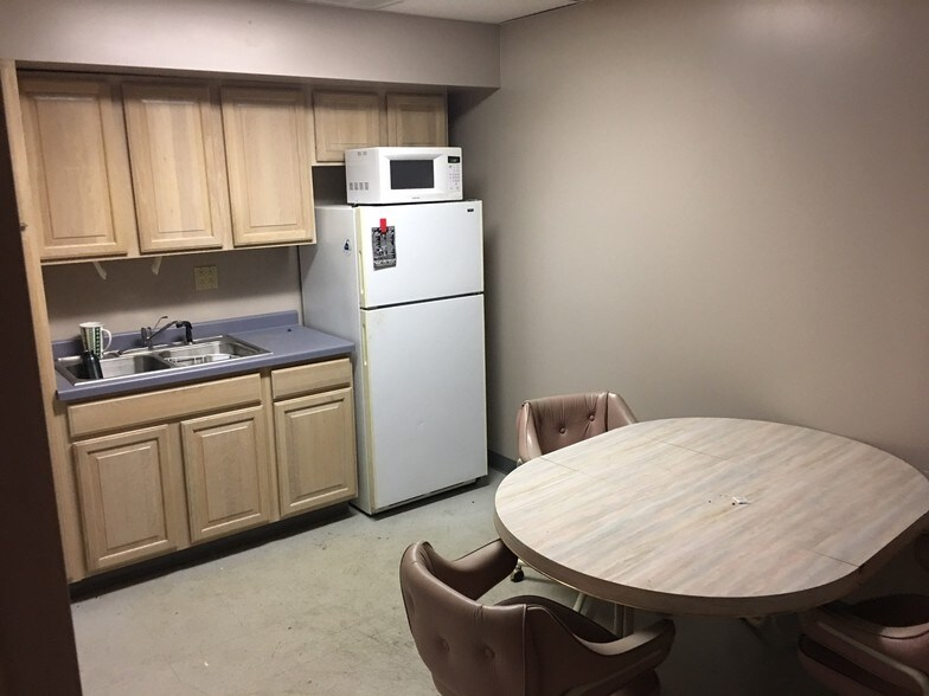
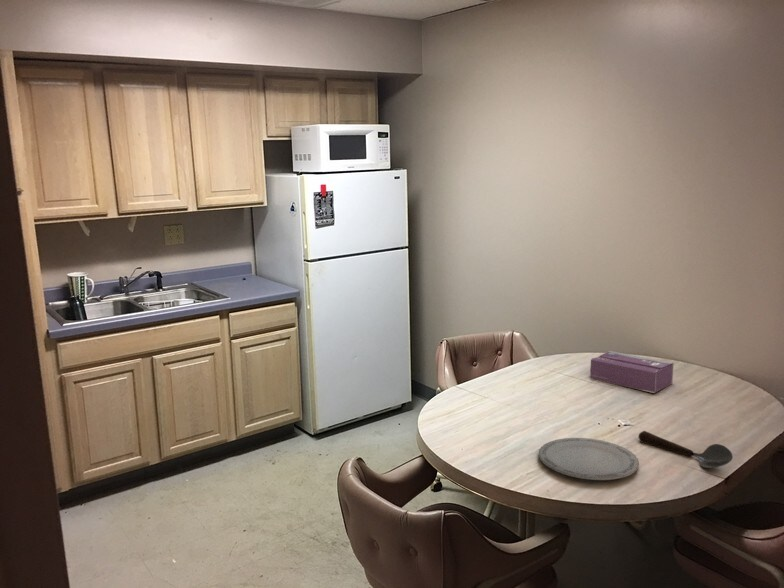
+ spoon (683, 447)
+ tissue box (631, 370)
+ plate (587, 459)
